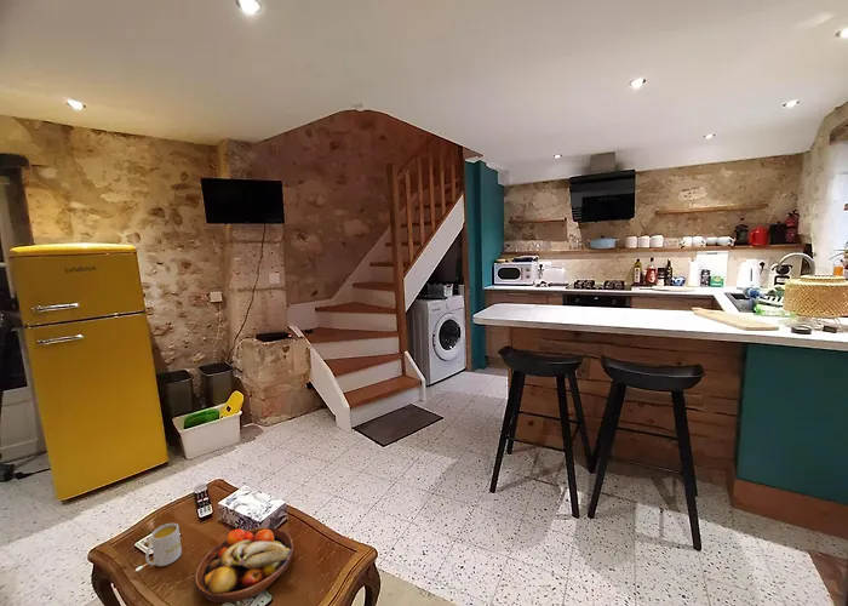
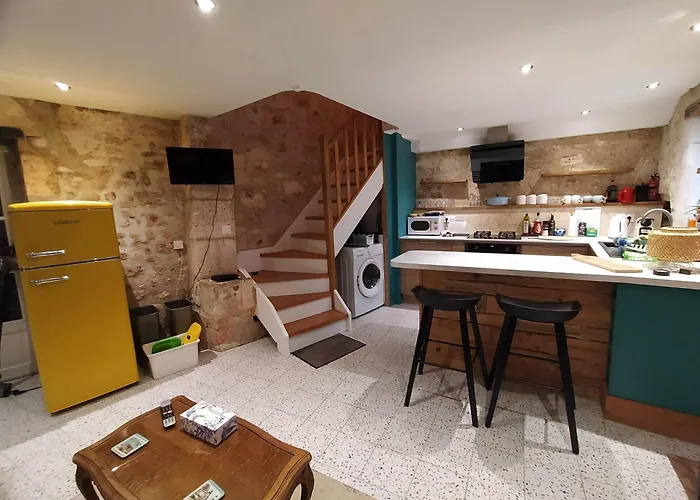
- fruit bowl (247, 554)
- mug (162, 547)
